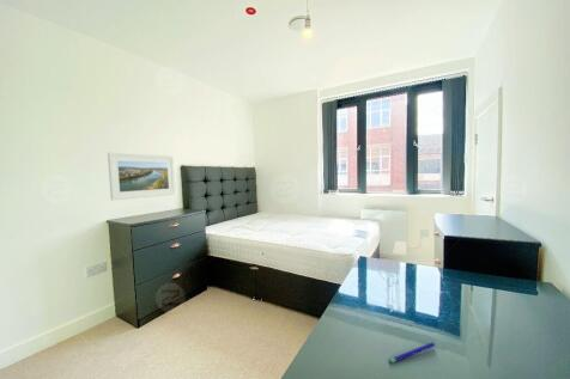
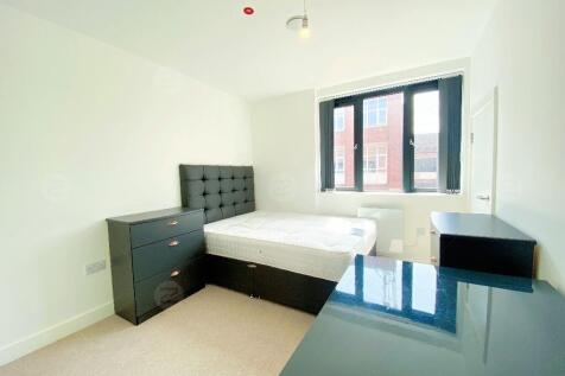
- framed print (145, 176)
- pen (412, 352)
